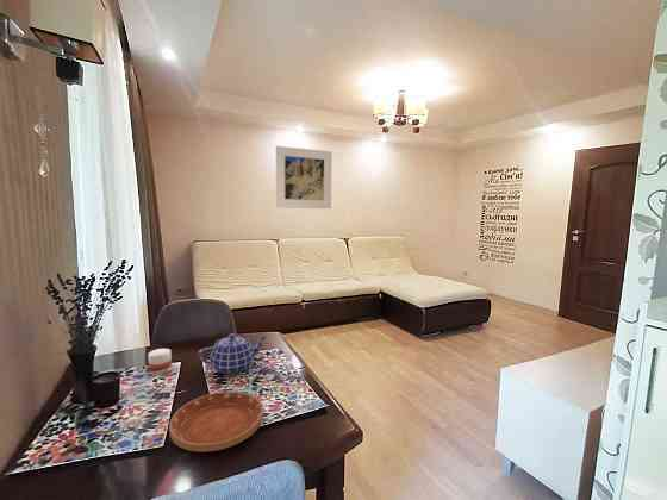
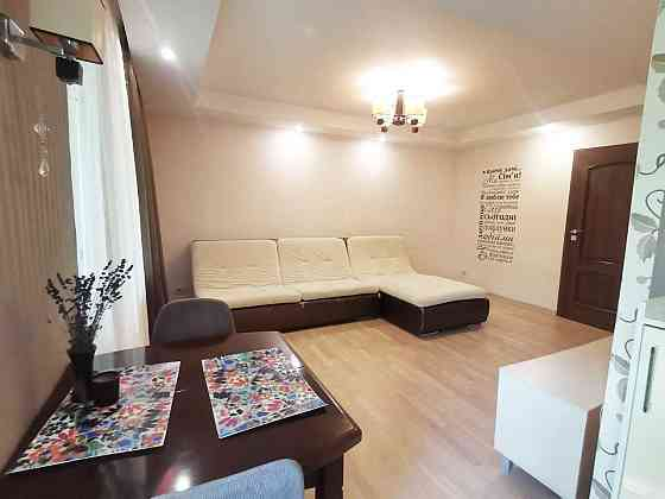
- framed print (304, 179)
- saucer (218, 420)
- candle (158, 351)
- teapot (235, 350)
